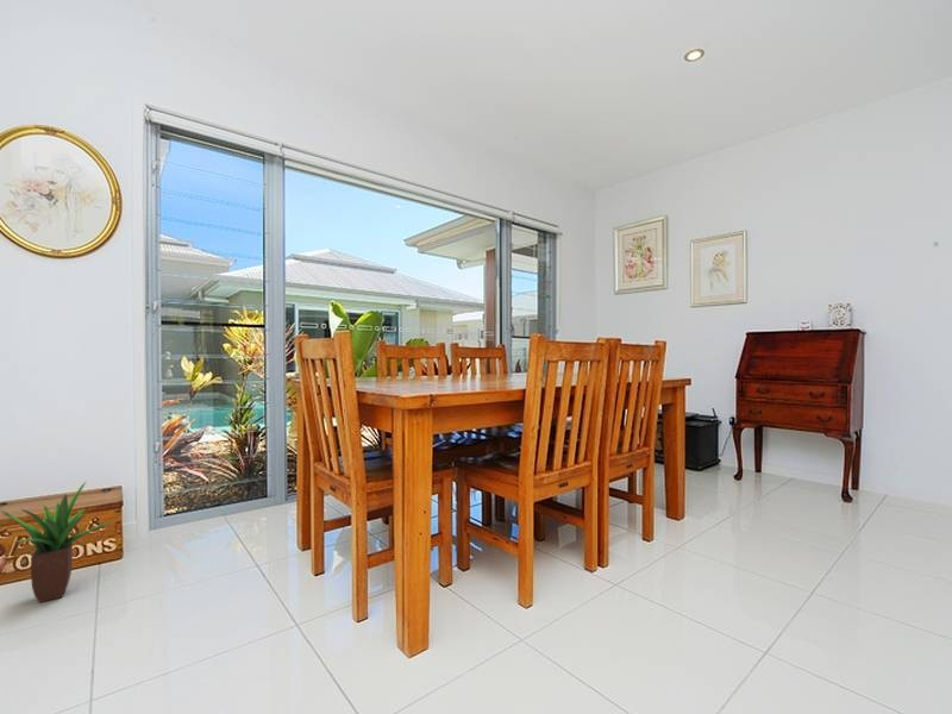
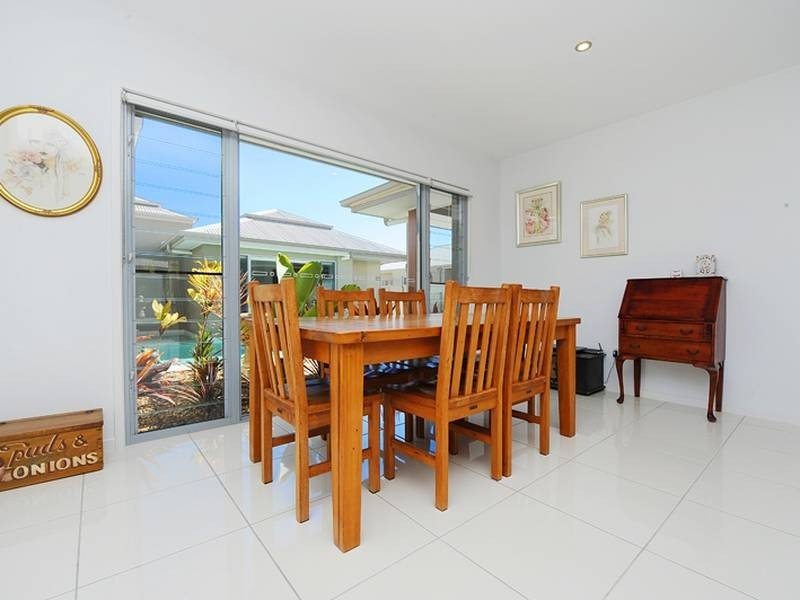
- potted plant (61, 539)
